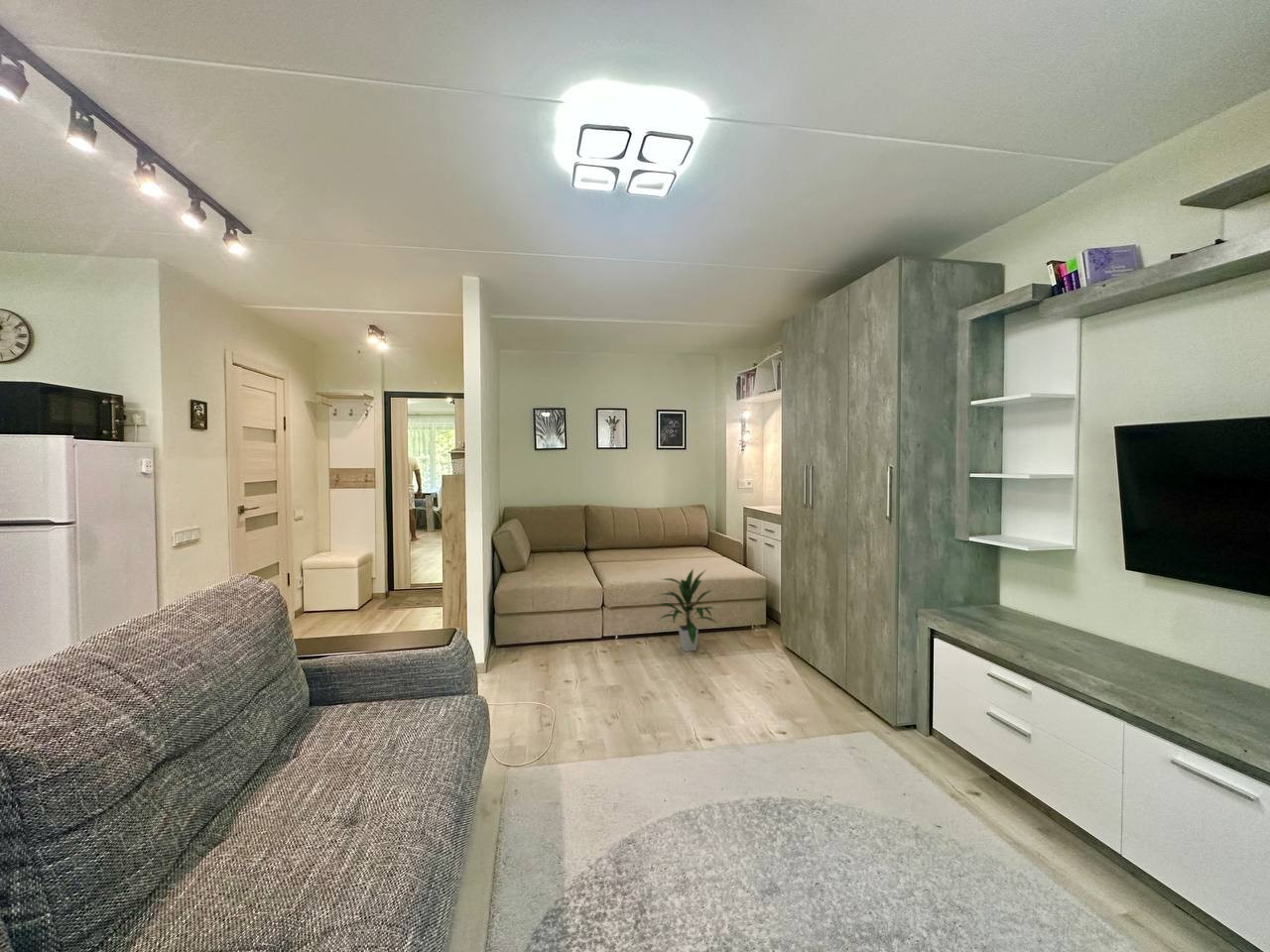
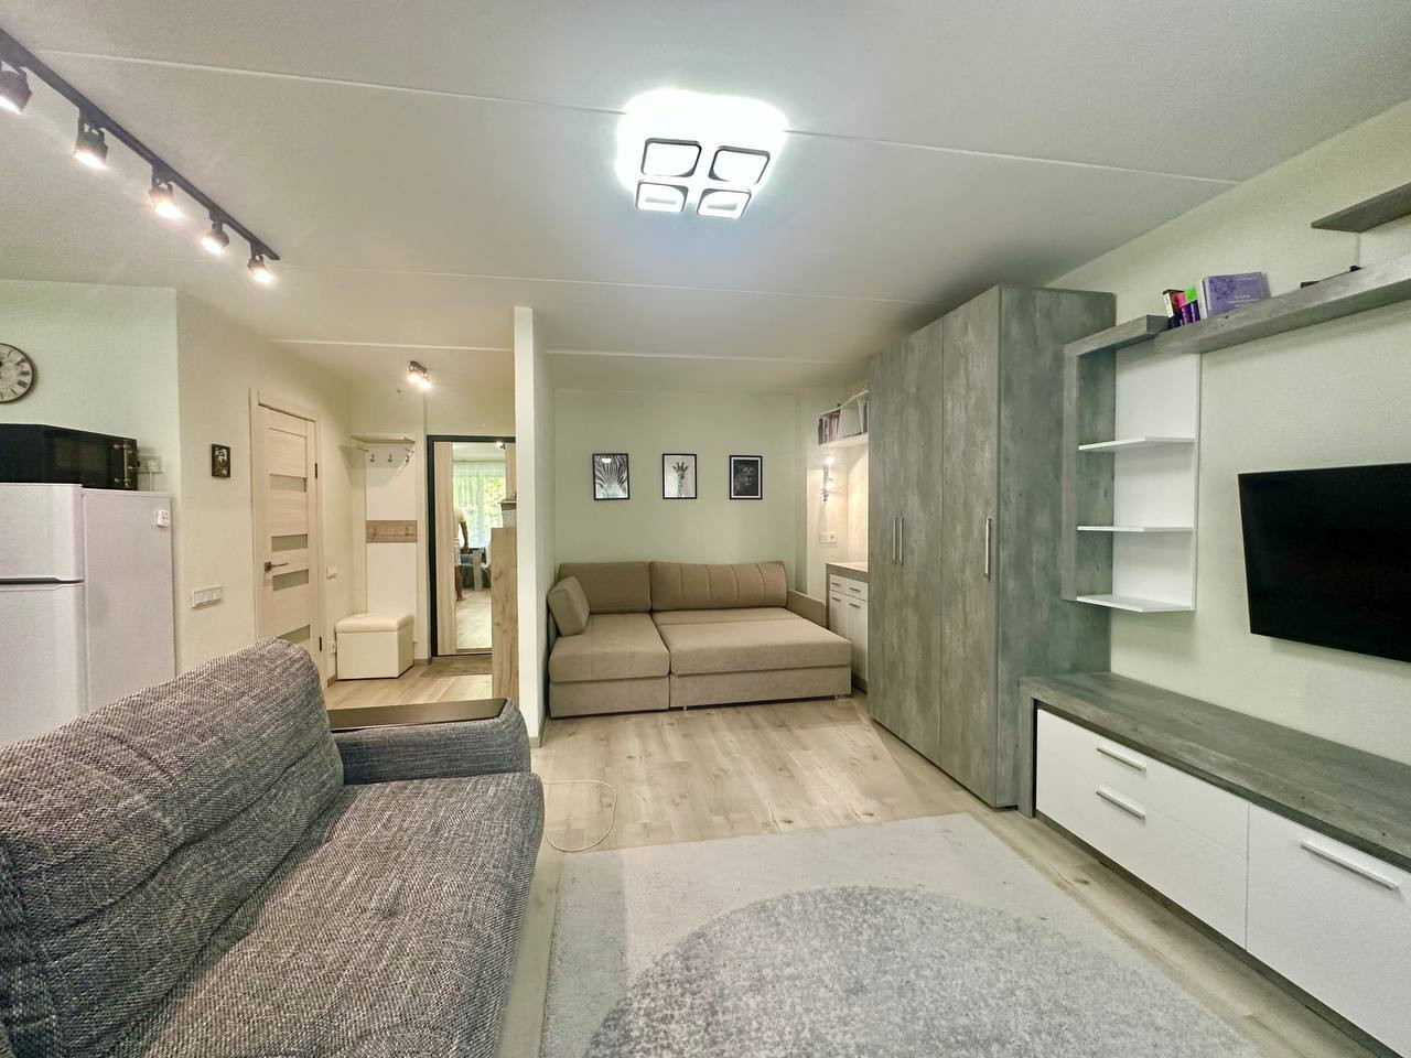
- indoor plant (687, 609)
